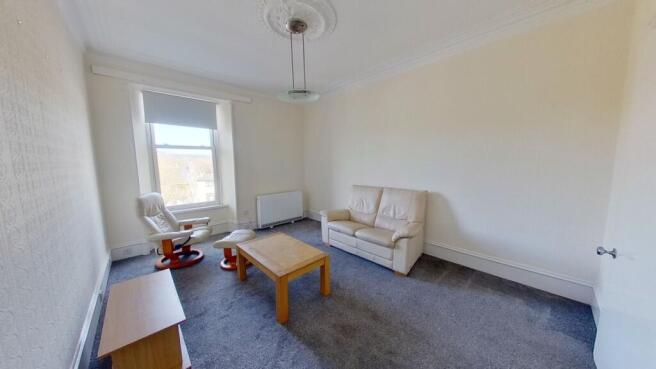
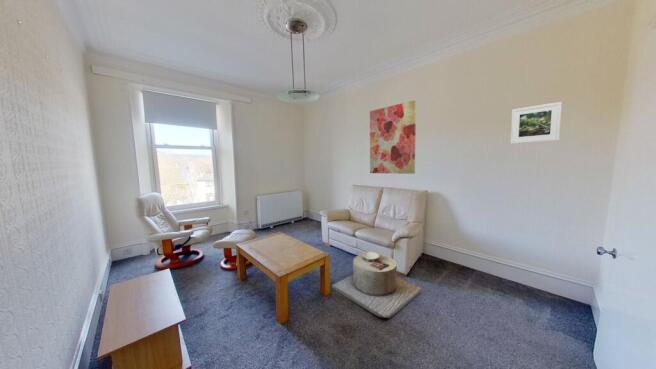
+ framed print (534, 124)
+ side table (376, 274)
+ wall art (390, 140)
